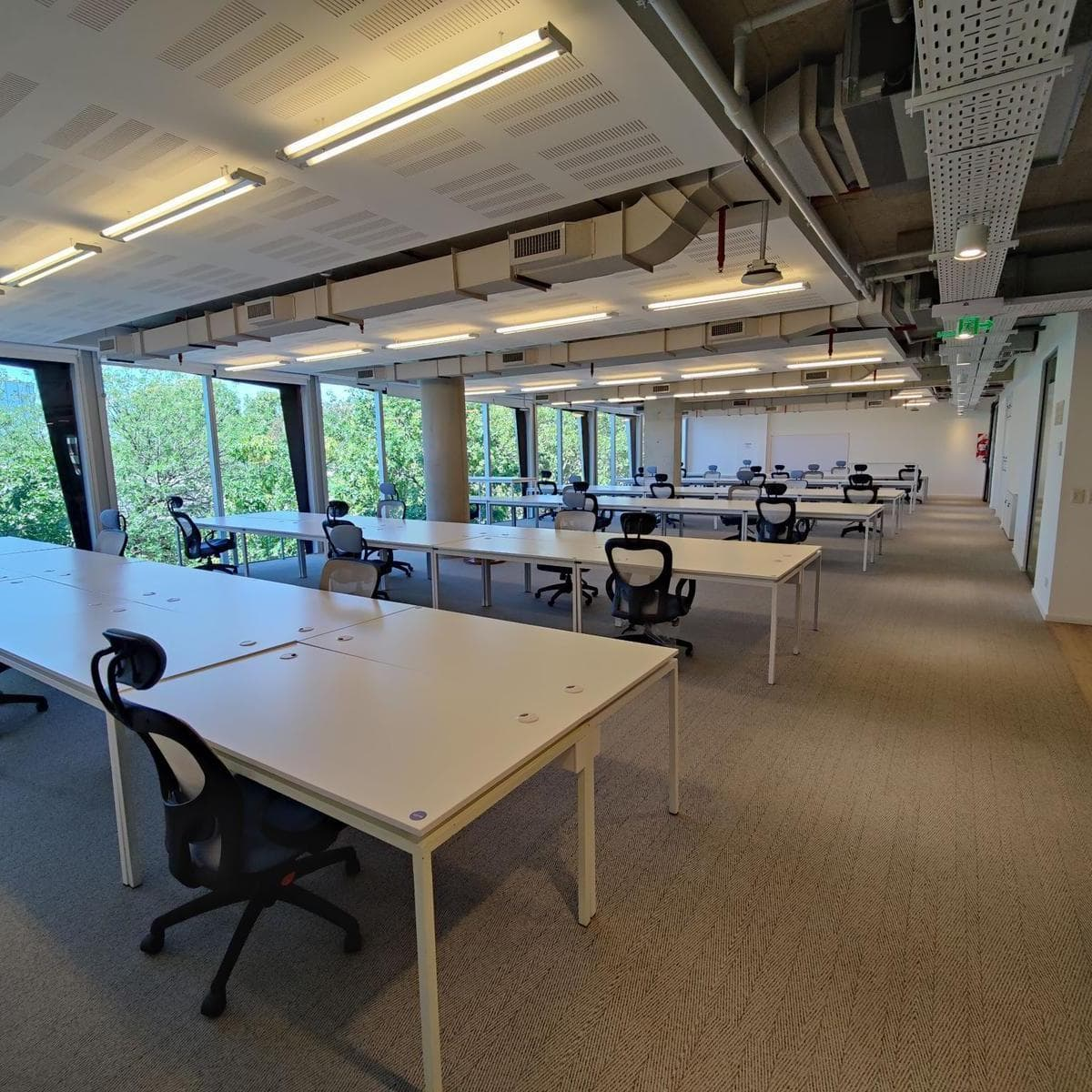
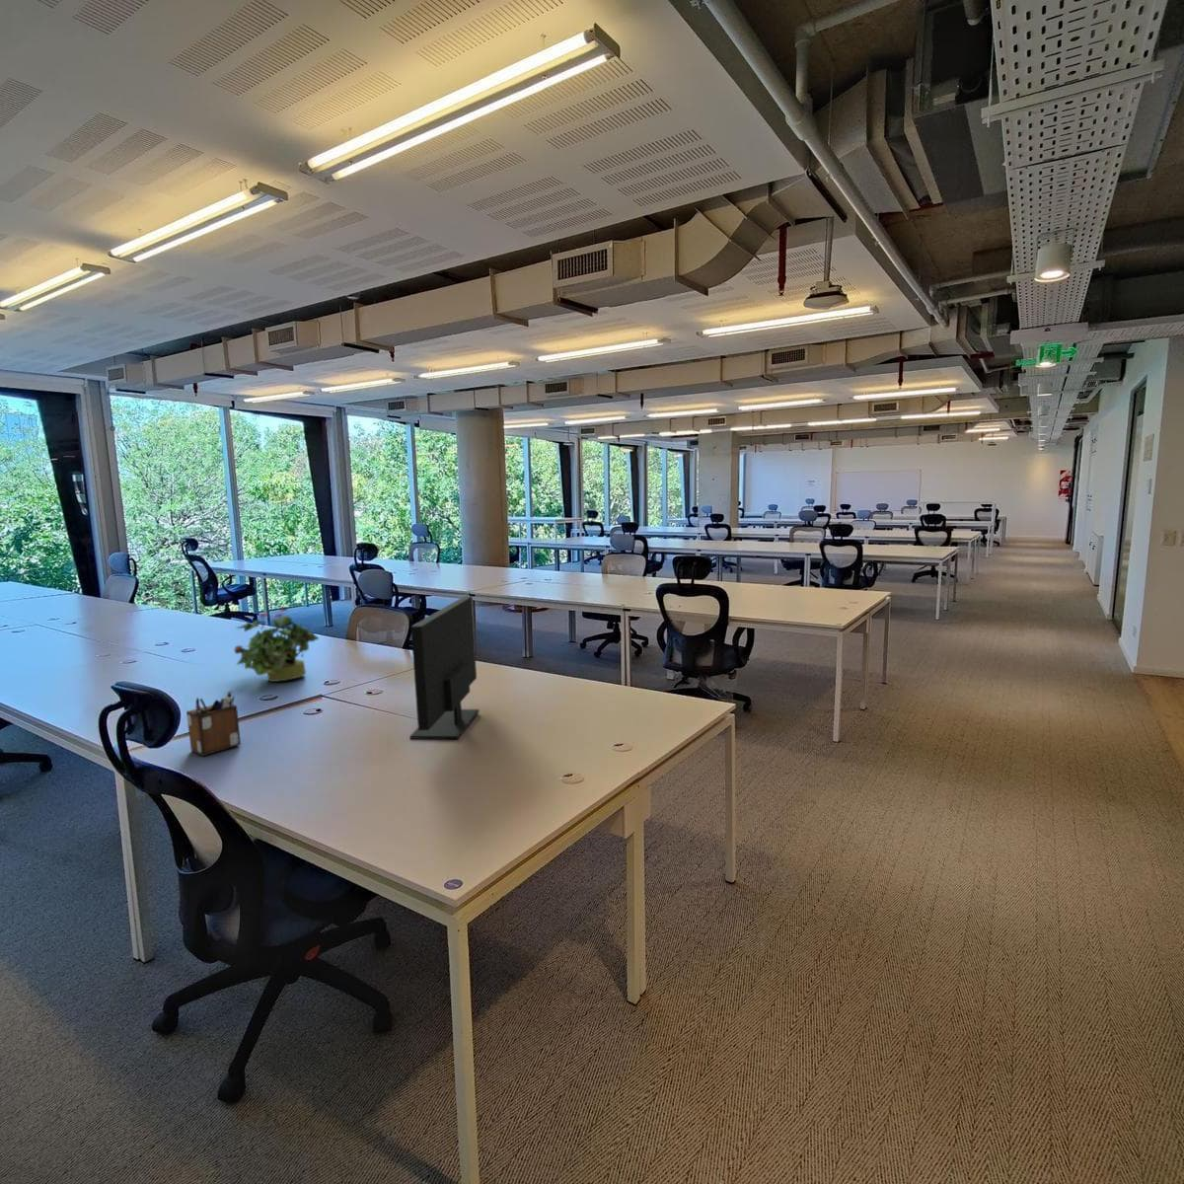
+ desk organizer (214, 720)
+ monitor (442, 668)
+ potted plant (273, 644)
